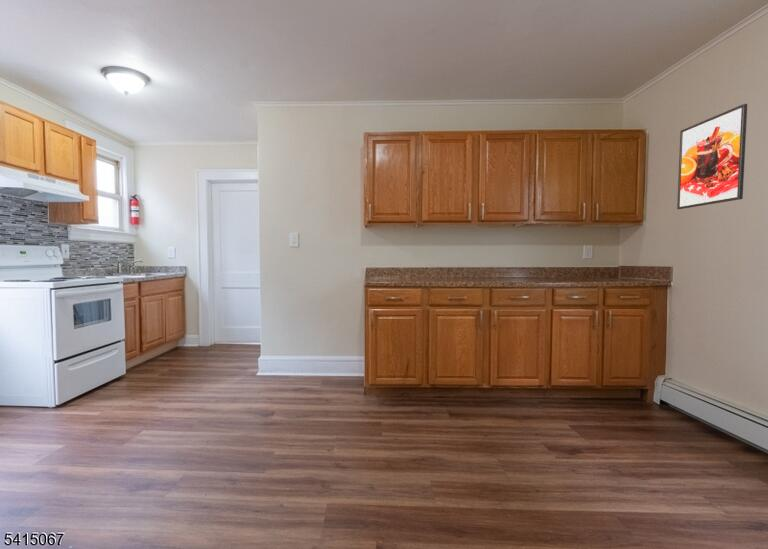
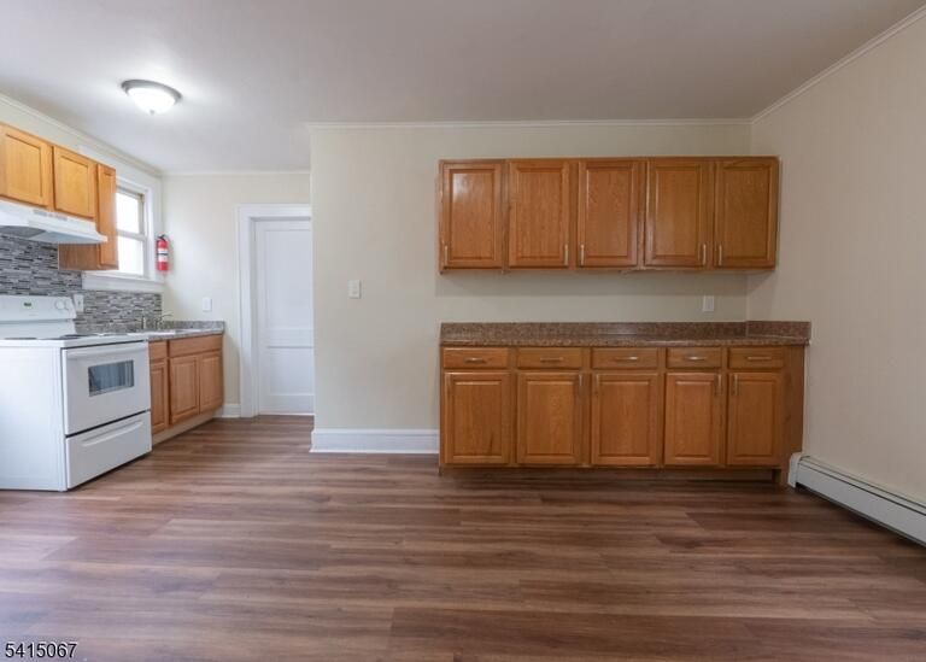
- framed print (708, 161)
